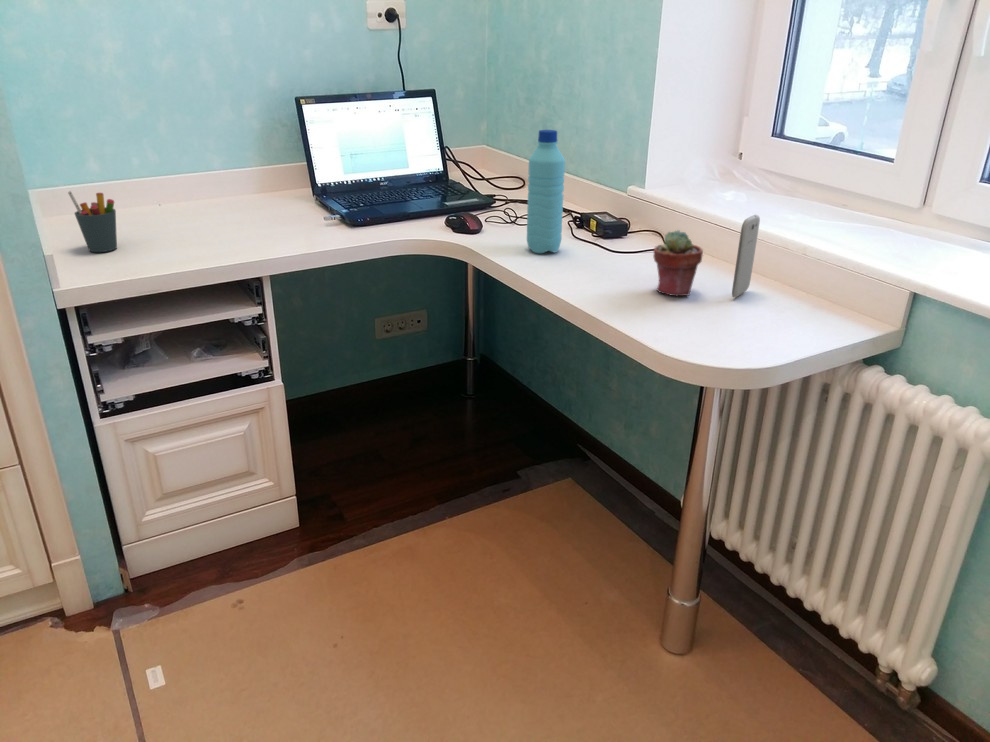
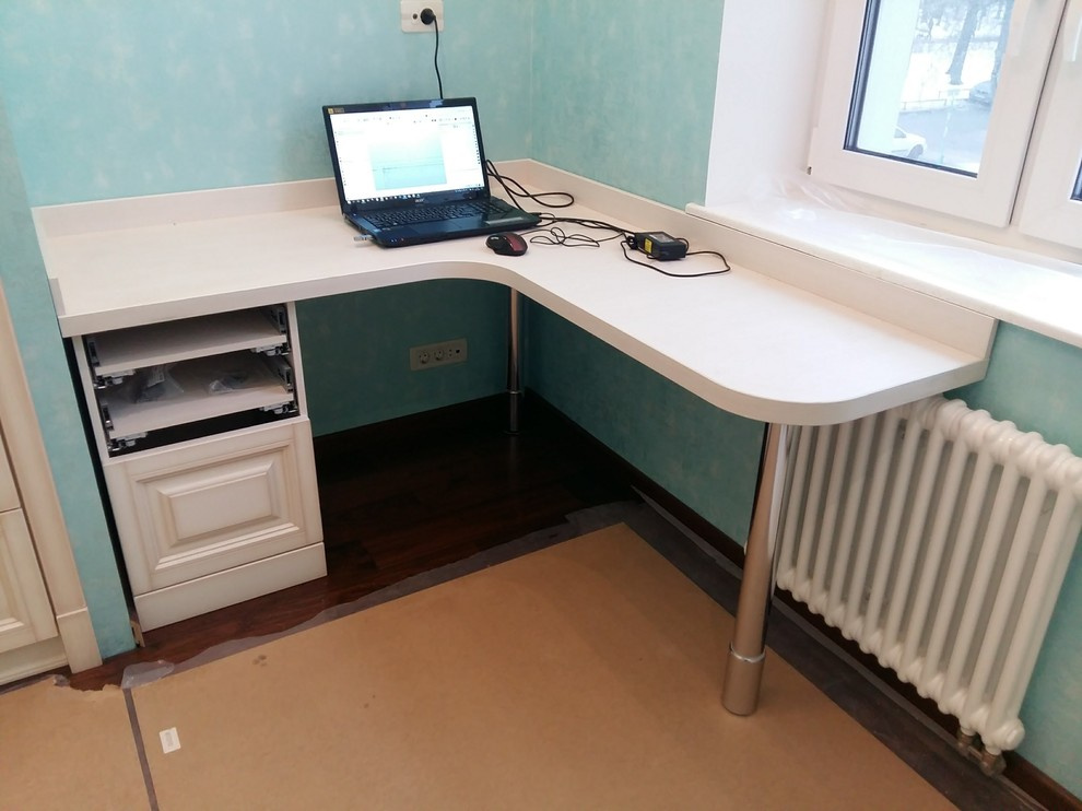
- water bottle (545, 192)
- smartphone (746, 256)
- pen holder (97, 220)
- potted succulent (677, 261)
